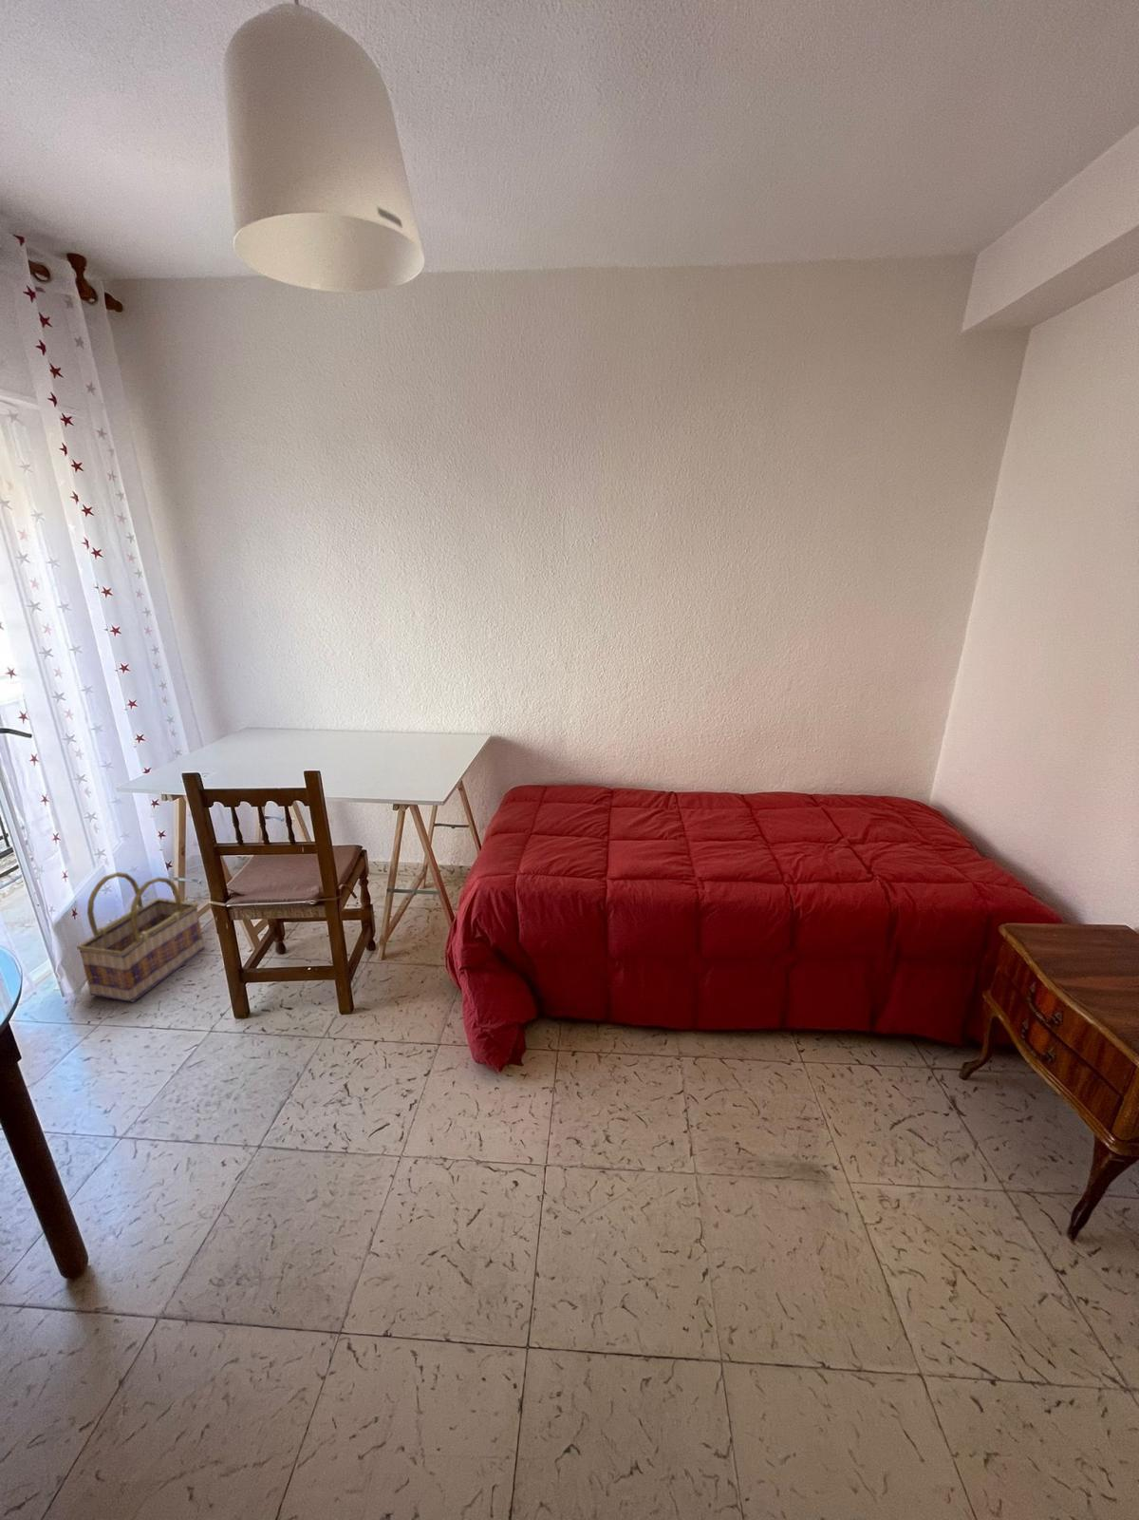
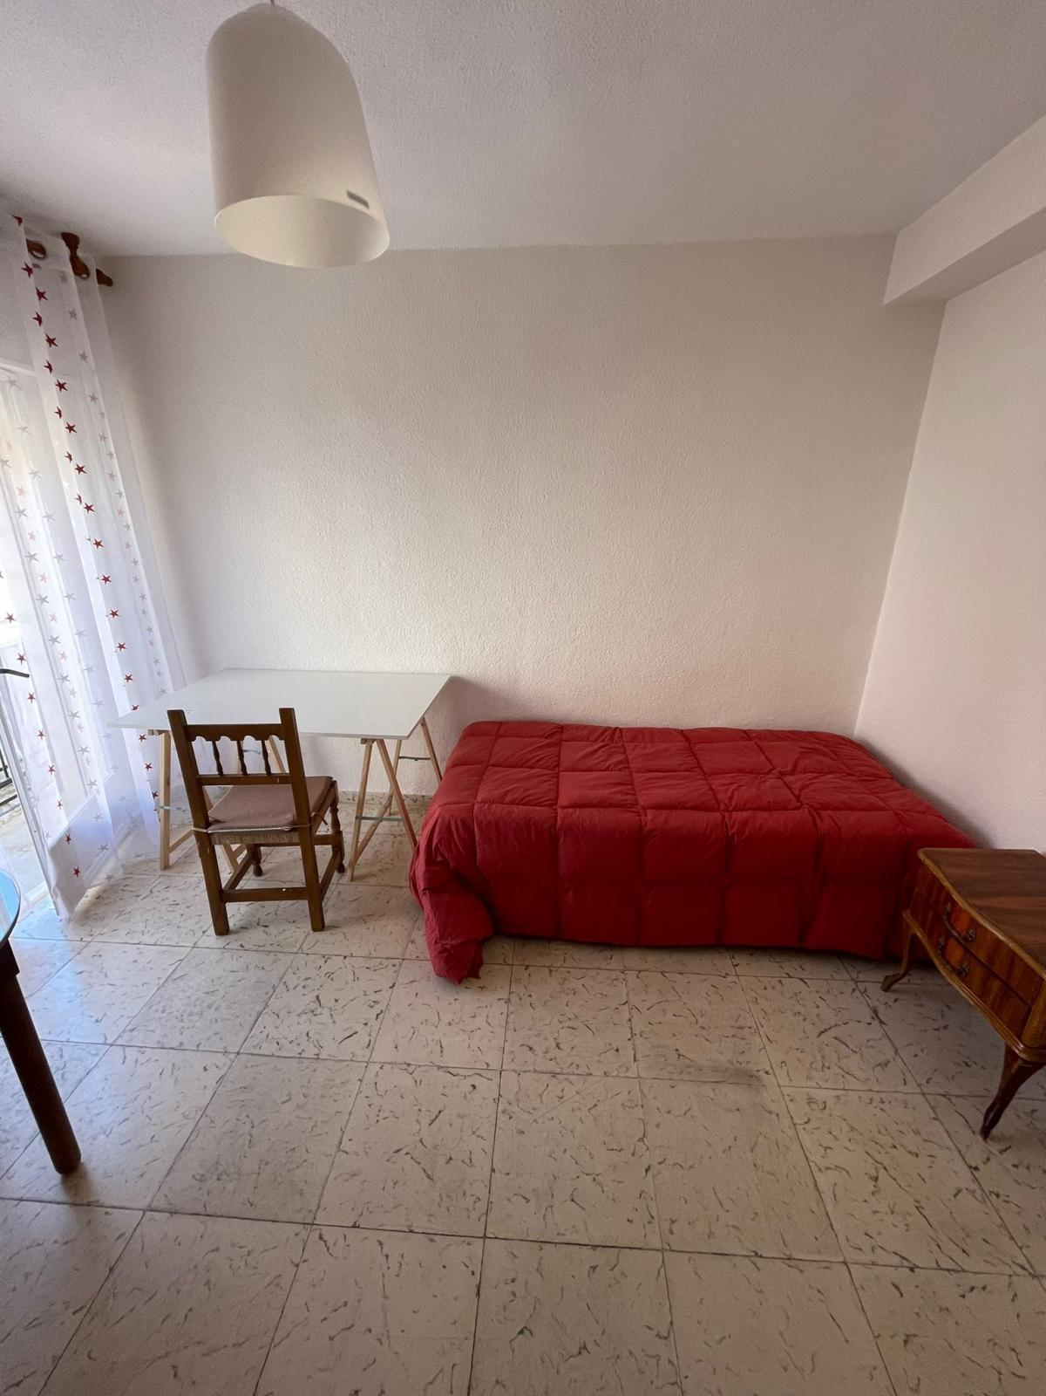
- basket (140, 924)
